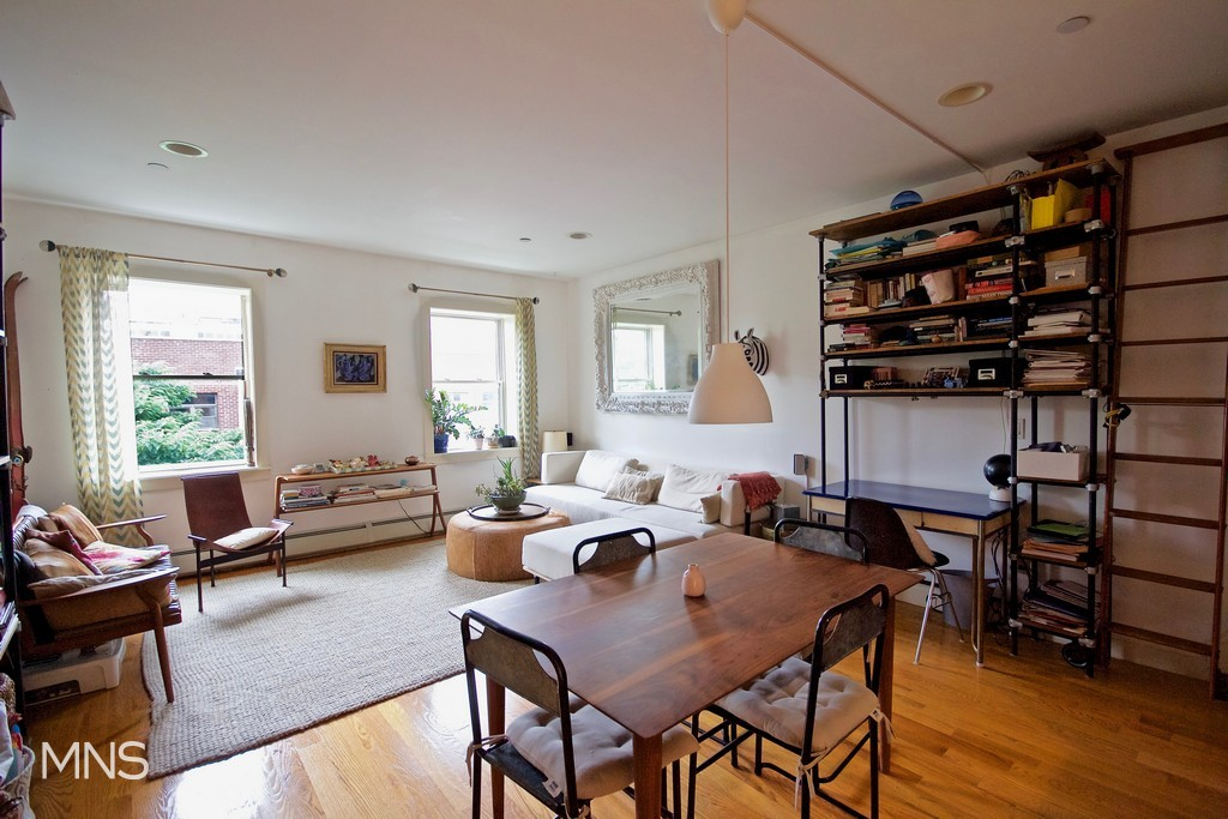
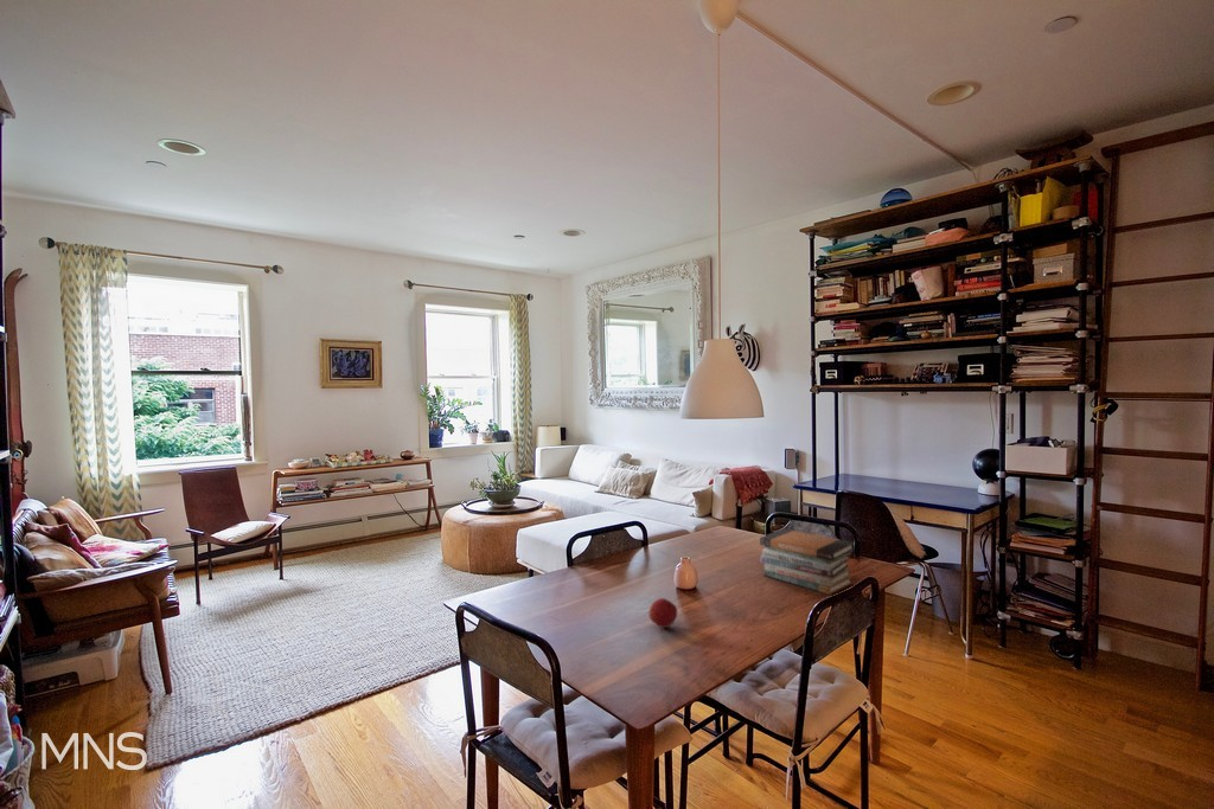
+ book stack (805, 559)
+ apple (663, 612)
